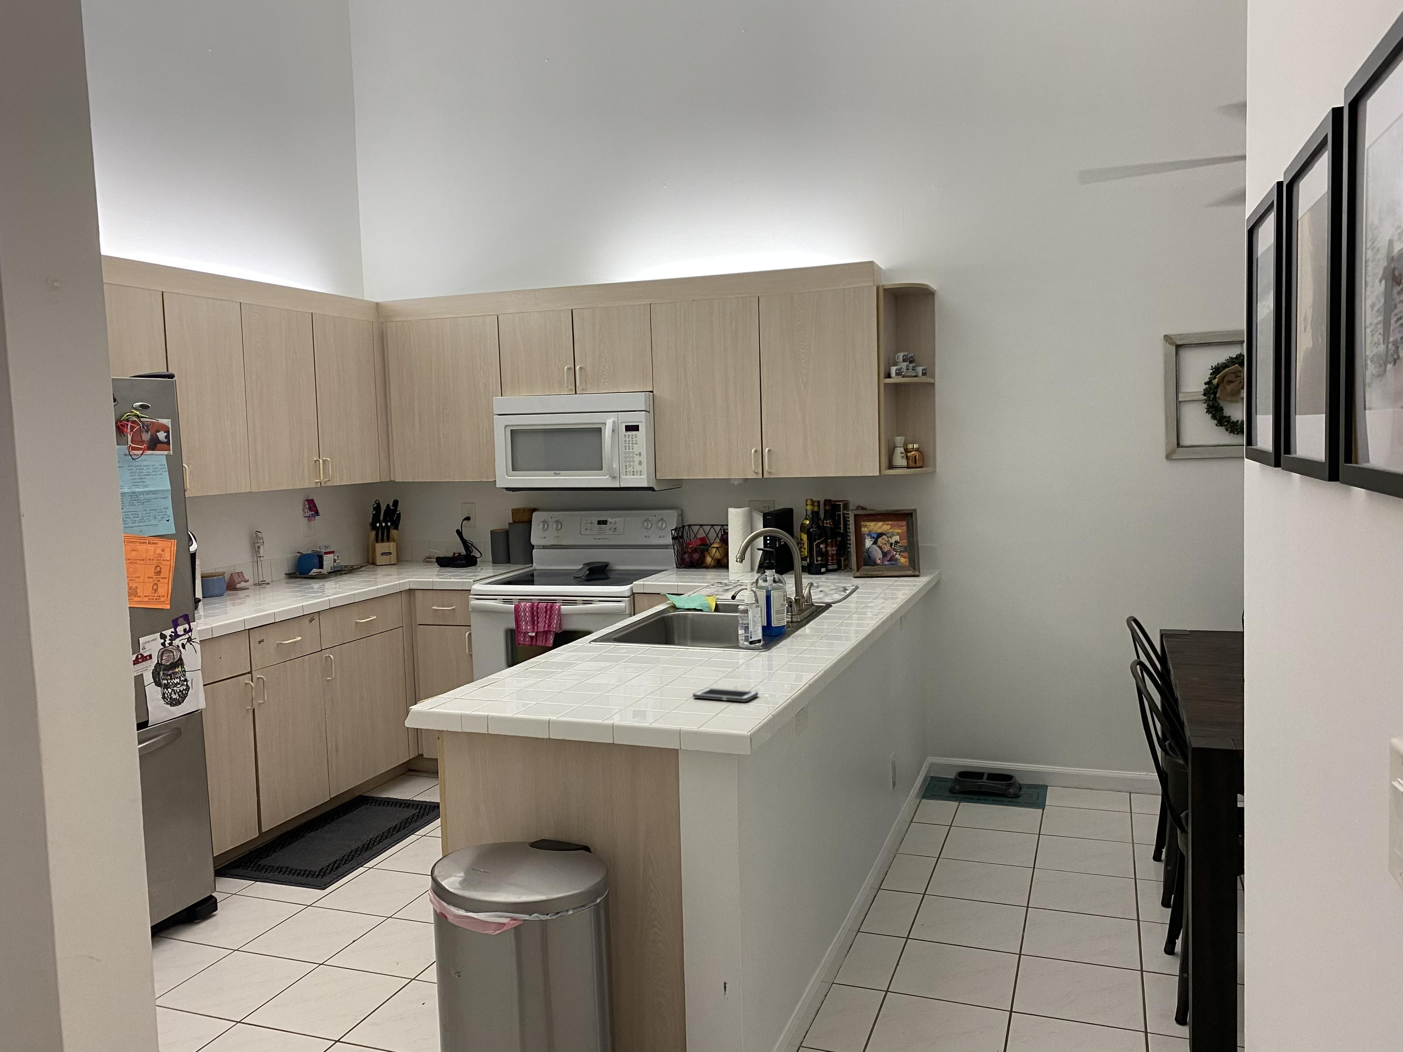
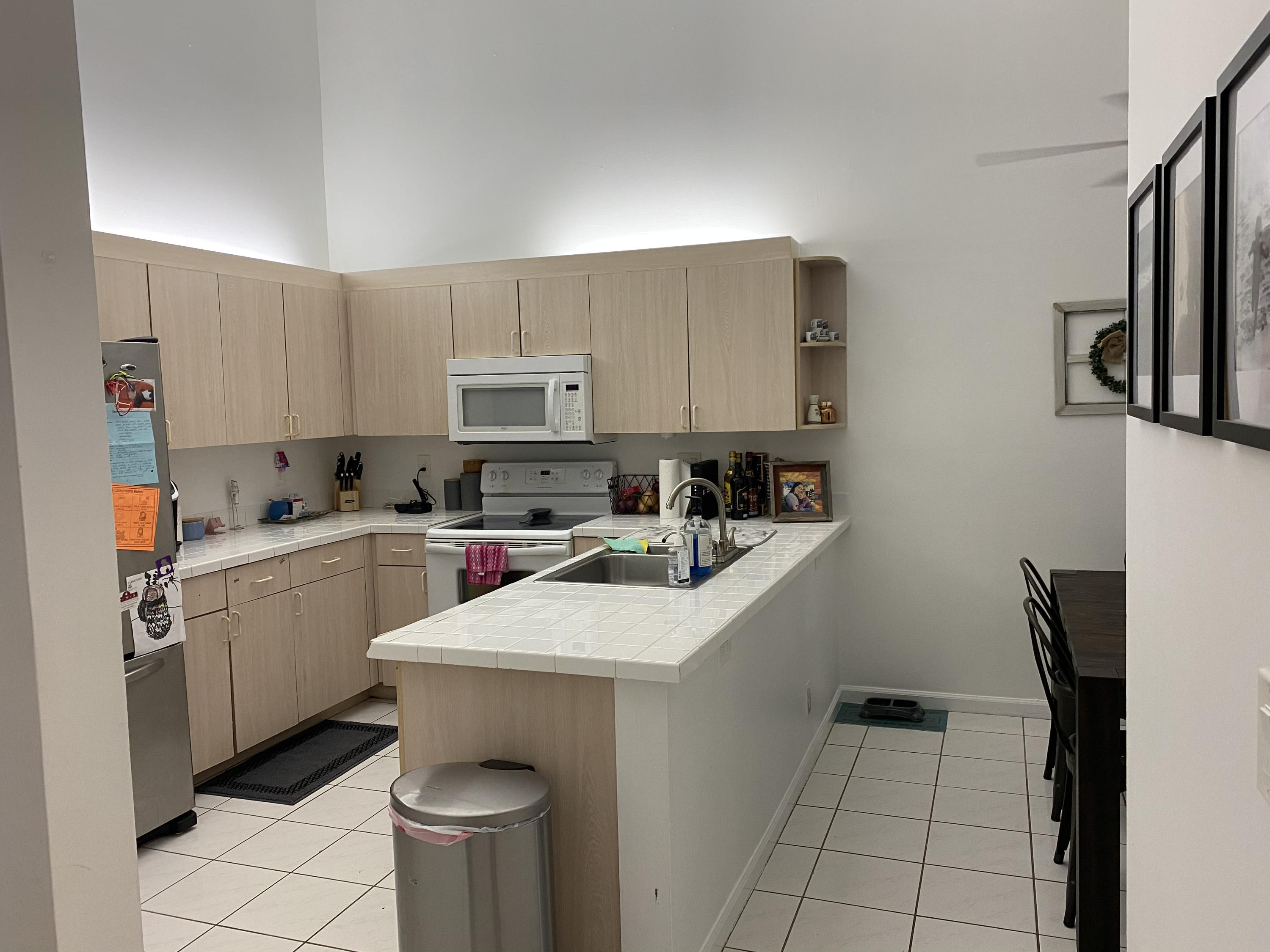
- cell phone (726, 695)
